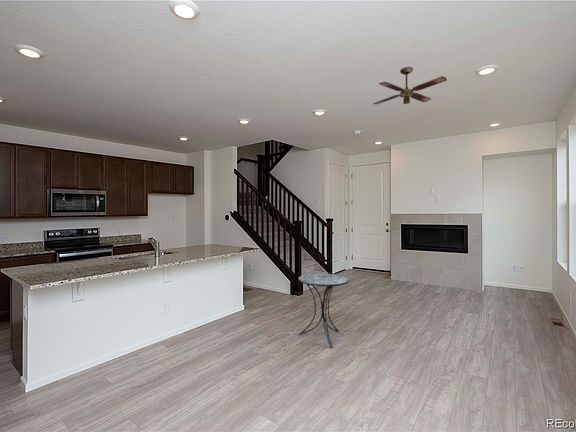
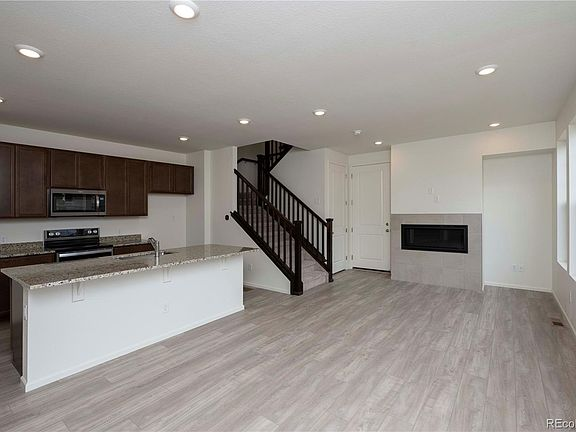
- ceiling fan (406, 86)
- side table (323, 307)
